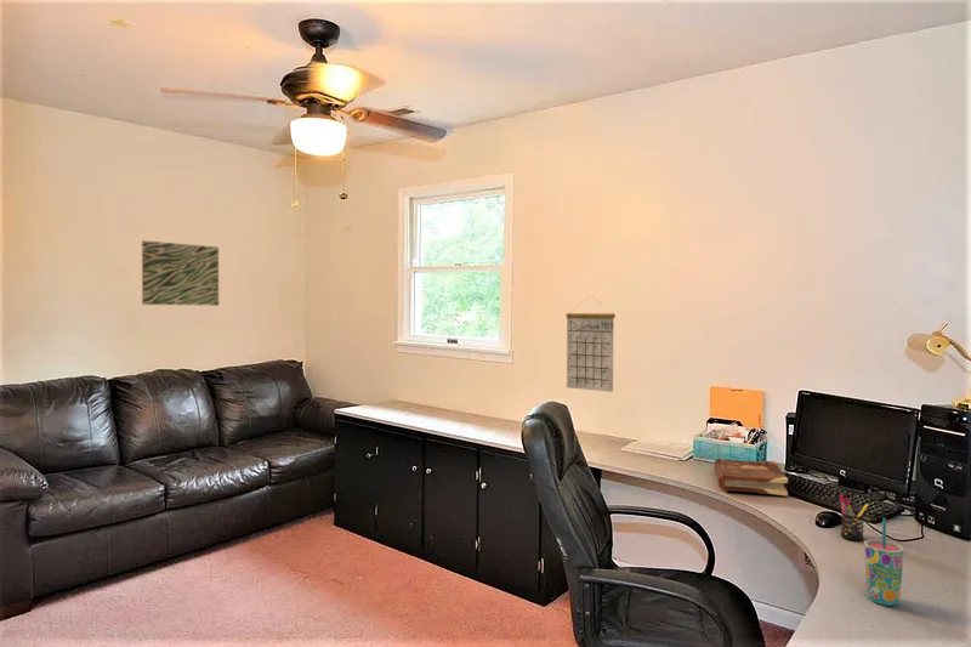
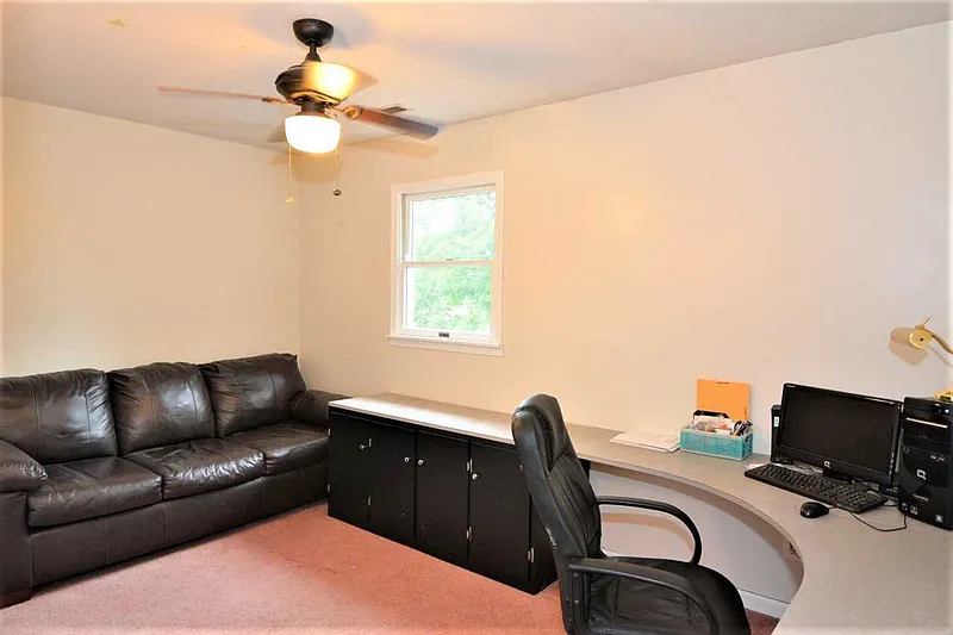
- cup (884, 558)
- book (748, 475)
- wall art (182, 274)
- calendar (589, 342)
- pen holder (850, 517)
